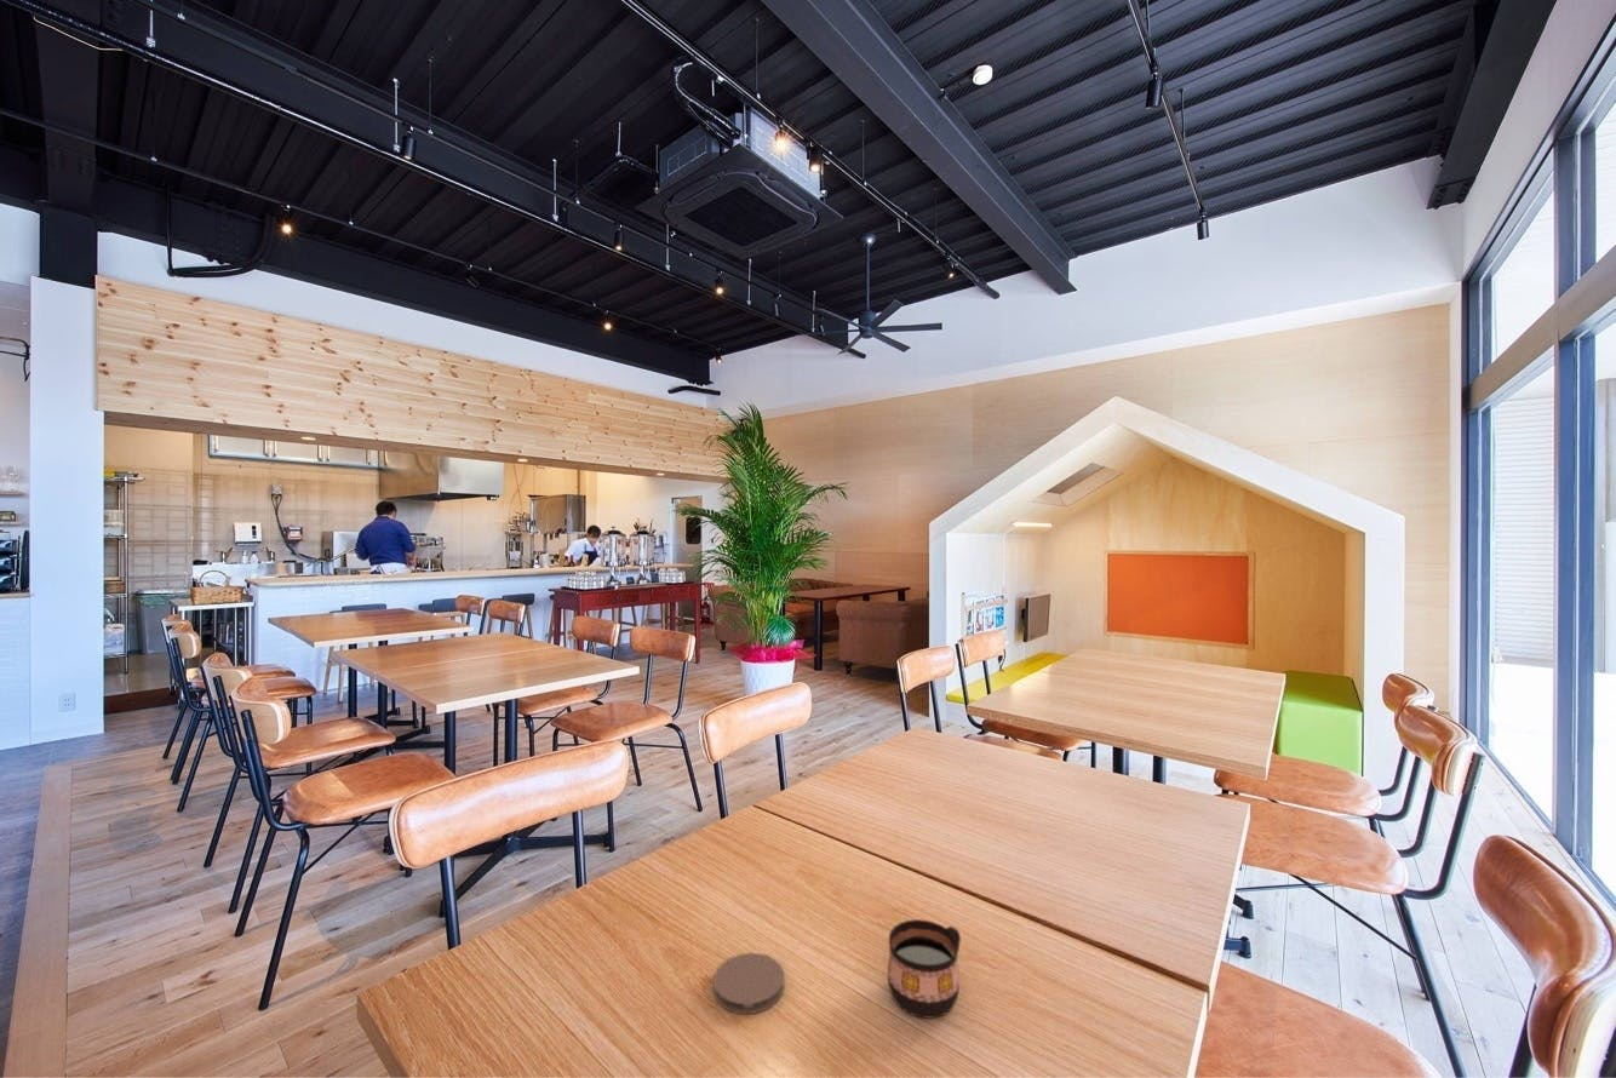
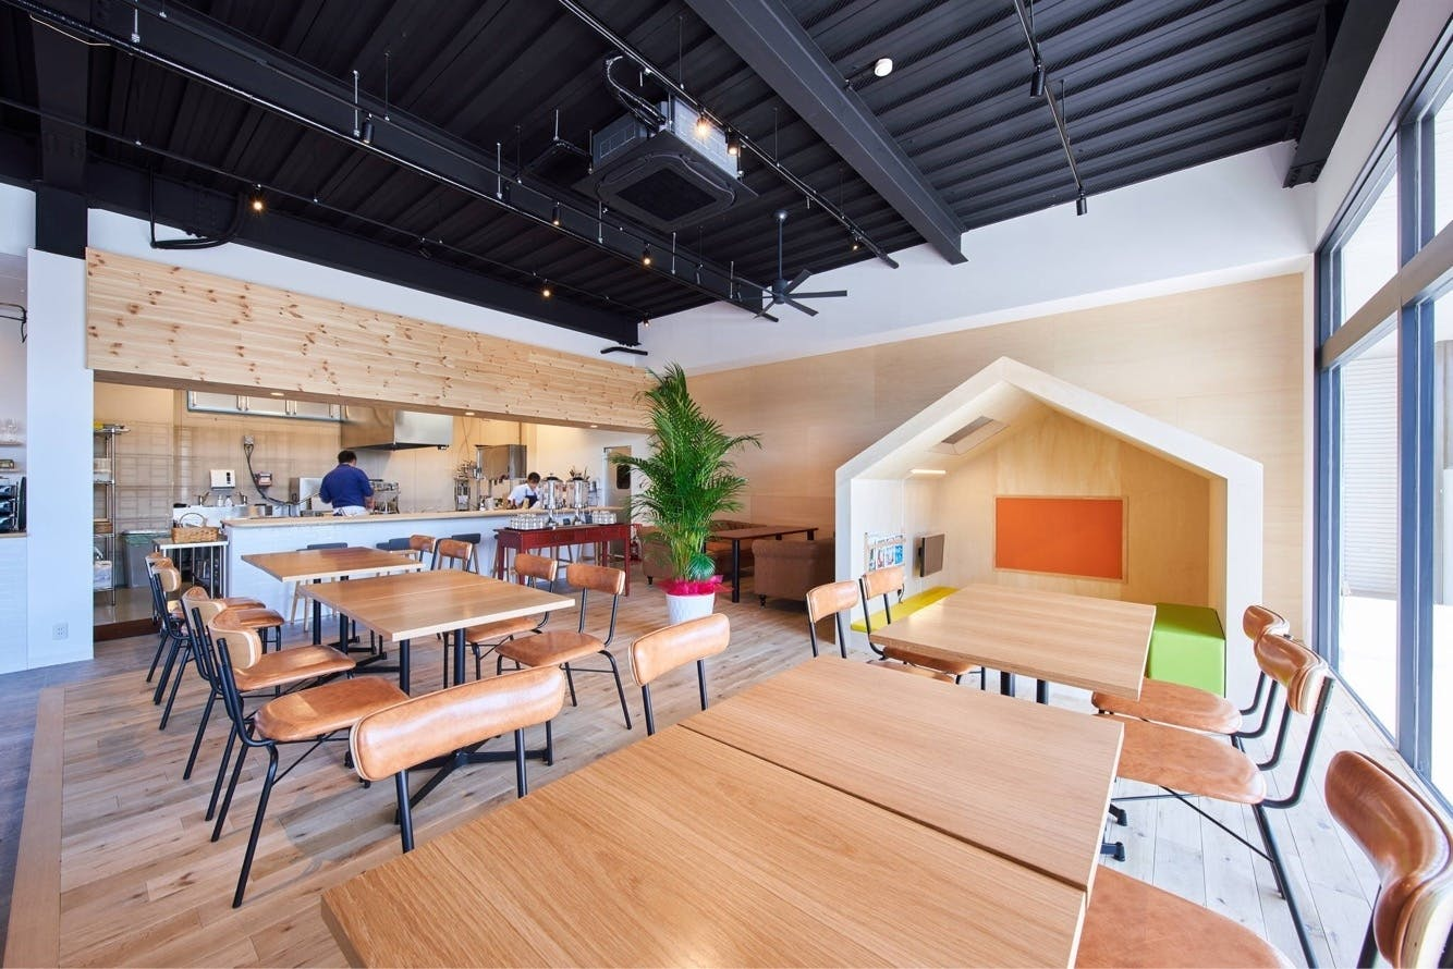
- cup (927, 968)
- coaster (749, 981)
